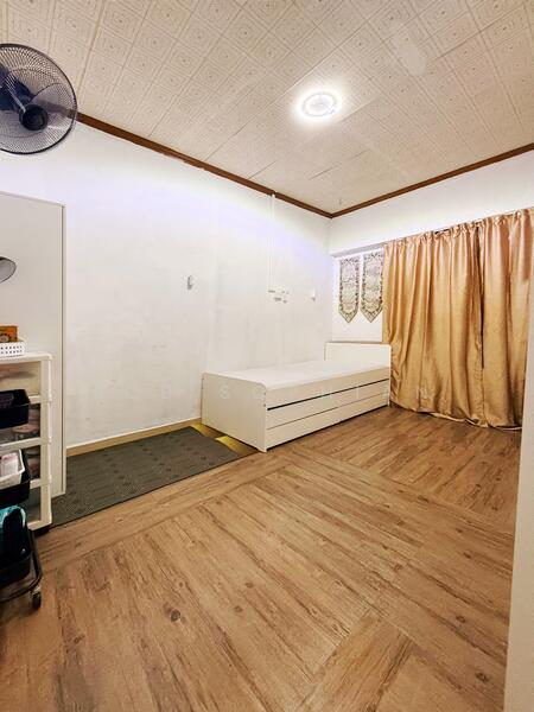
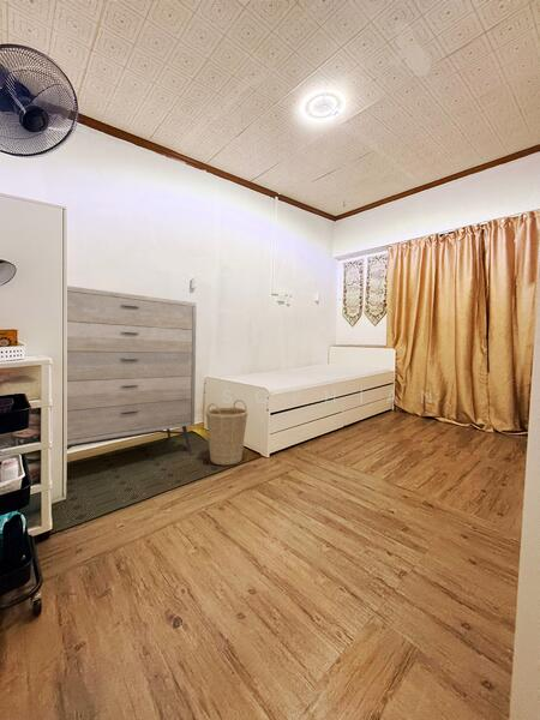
+ dresser (120, 378)
+ basket (226, 430)
